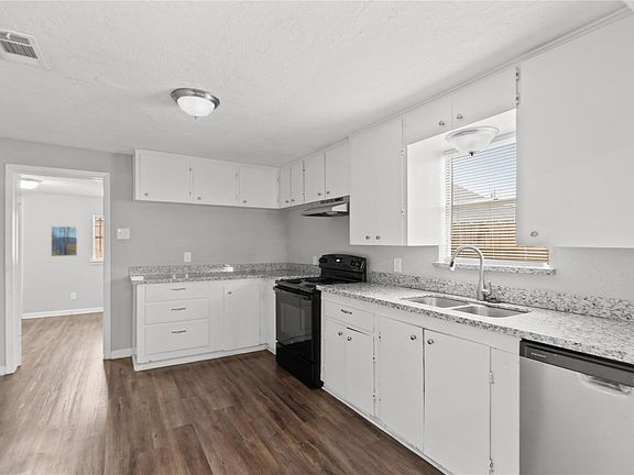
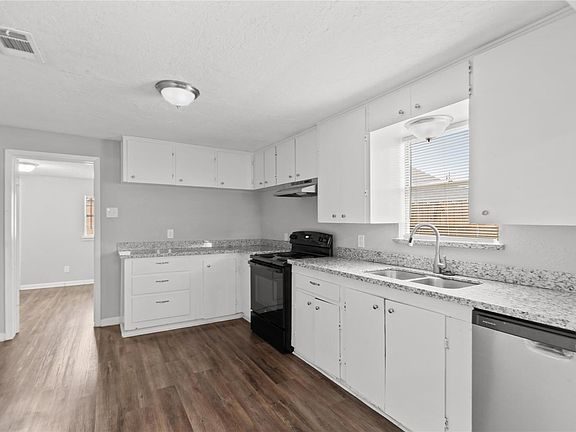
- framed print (64, 241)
